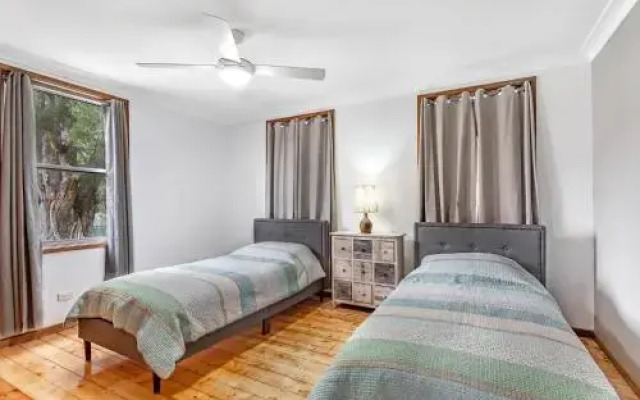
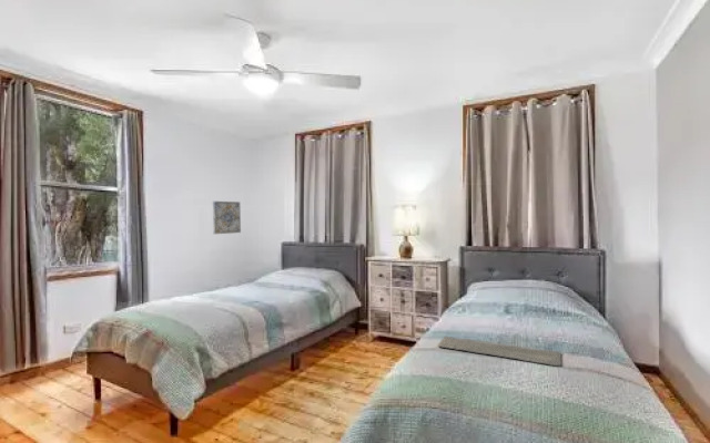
+ bath mat (496, 349)
+ wall art (226, 217)
